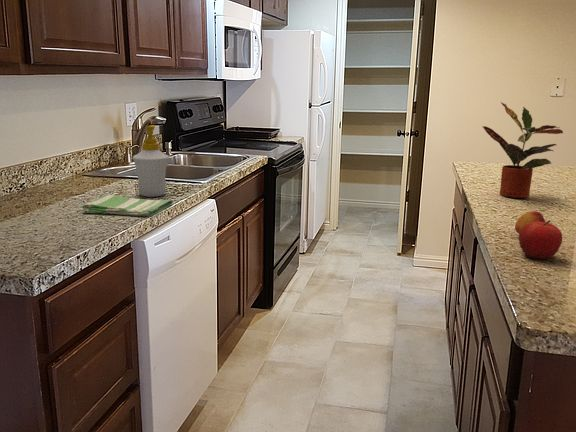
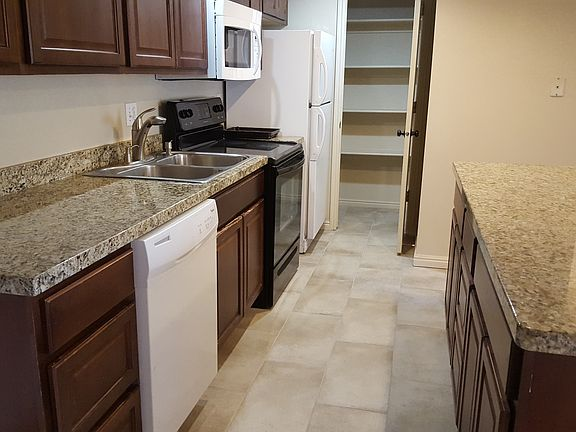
- fruit (530, 222)
- fruit (540, 238)
- soap bottle (151, 160)
- dish towel (128, 204)
- potted plant (526, 152)
